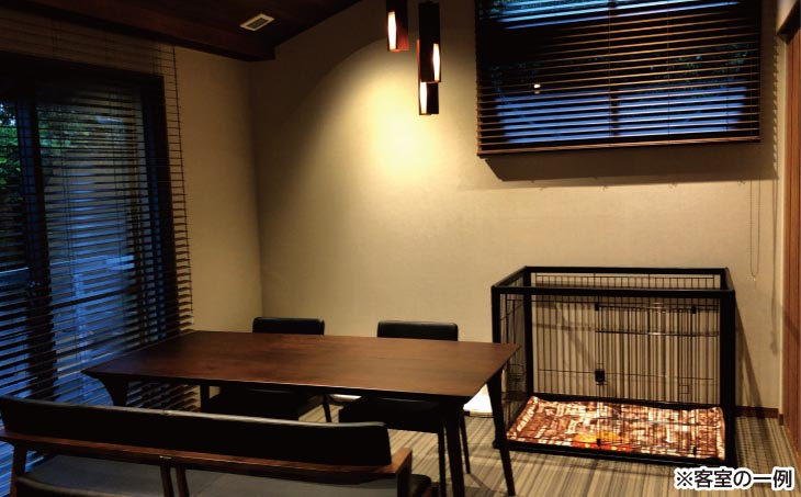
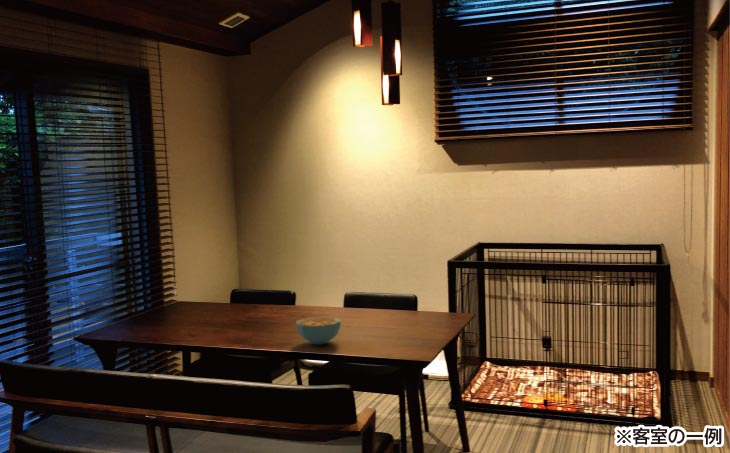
+ cereal bowl (319, 331)
